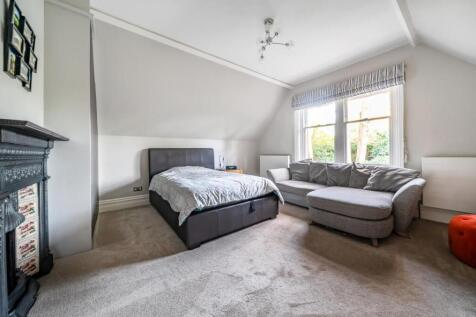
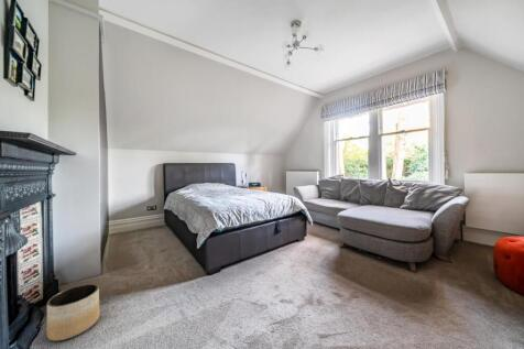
+ planter (75, 309)
